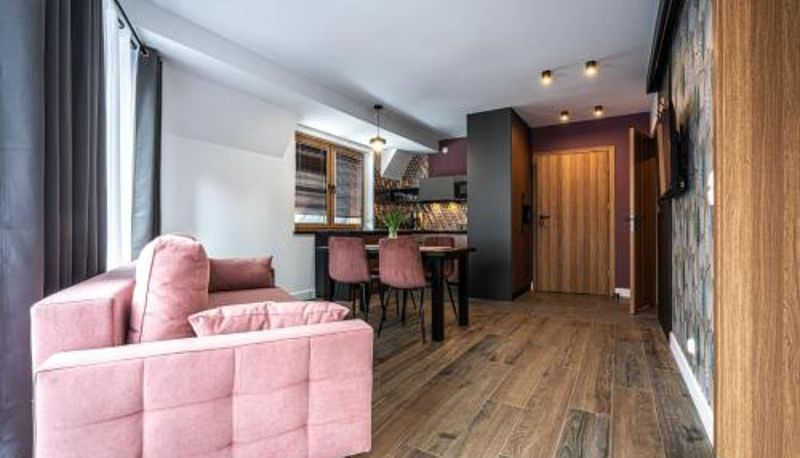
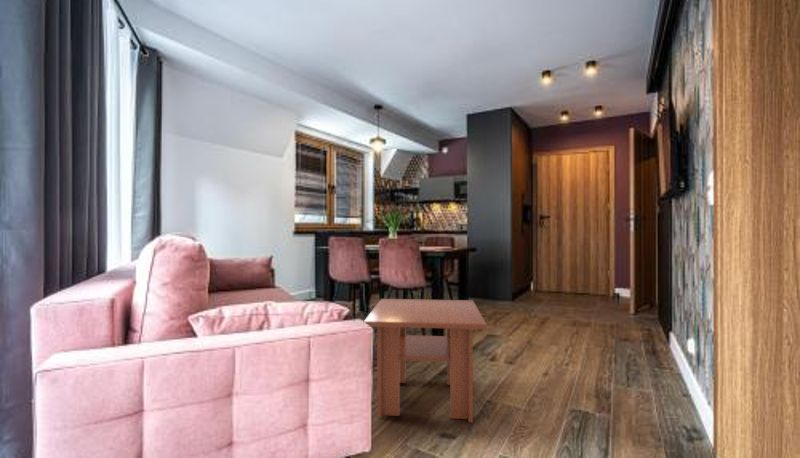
+ coffee table (425, 353)
